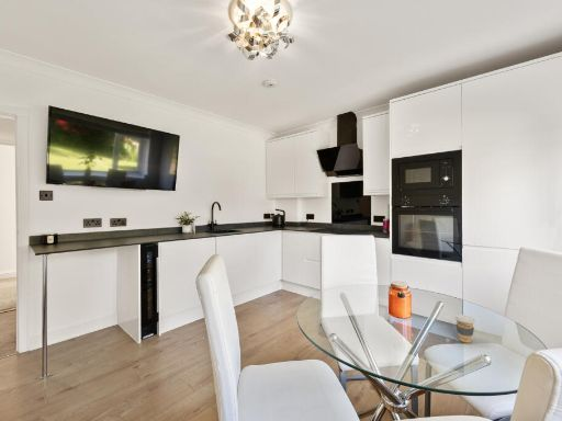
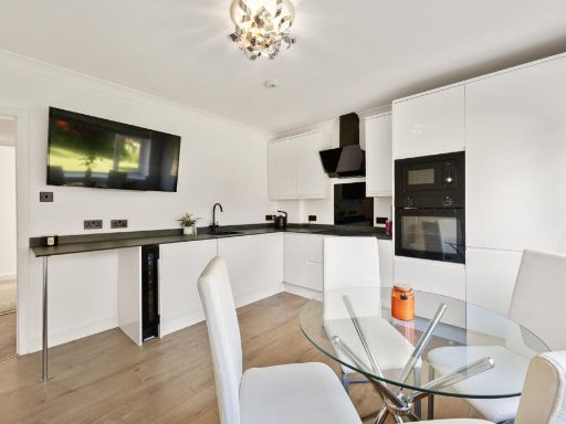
- coffee cup (464, 328)
